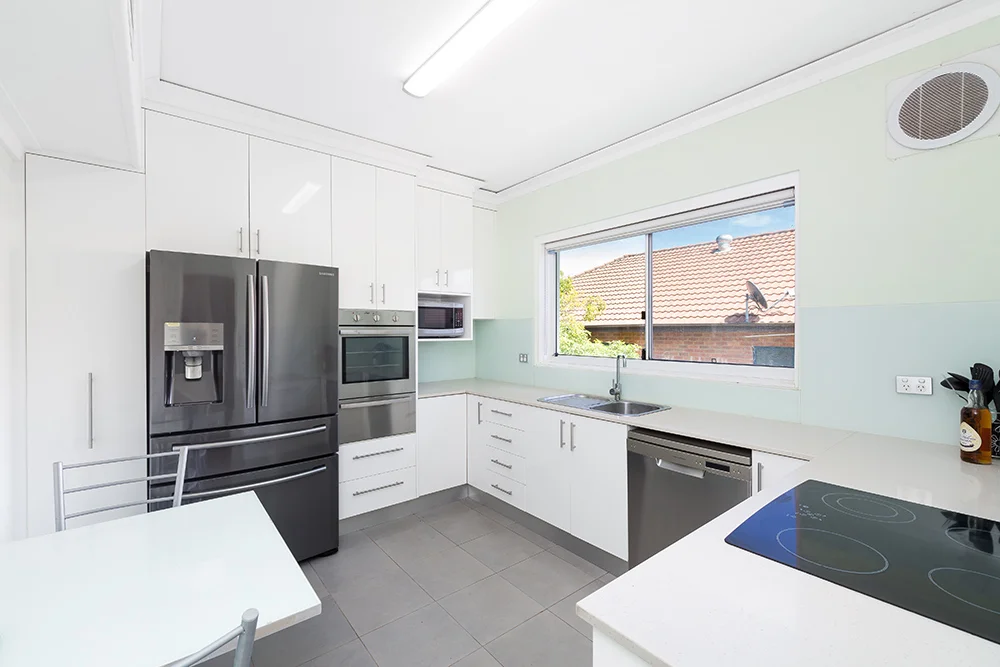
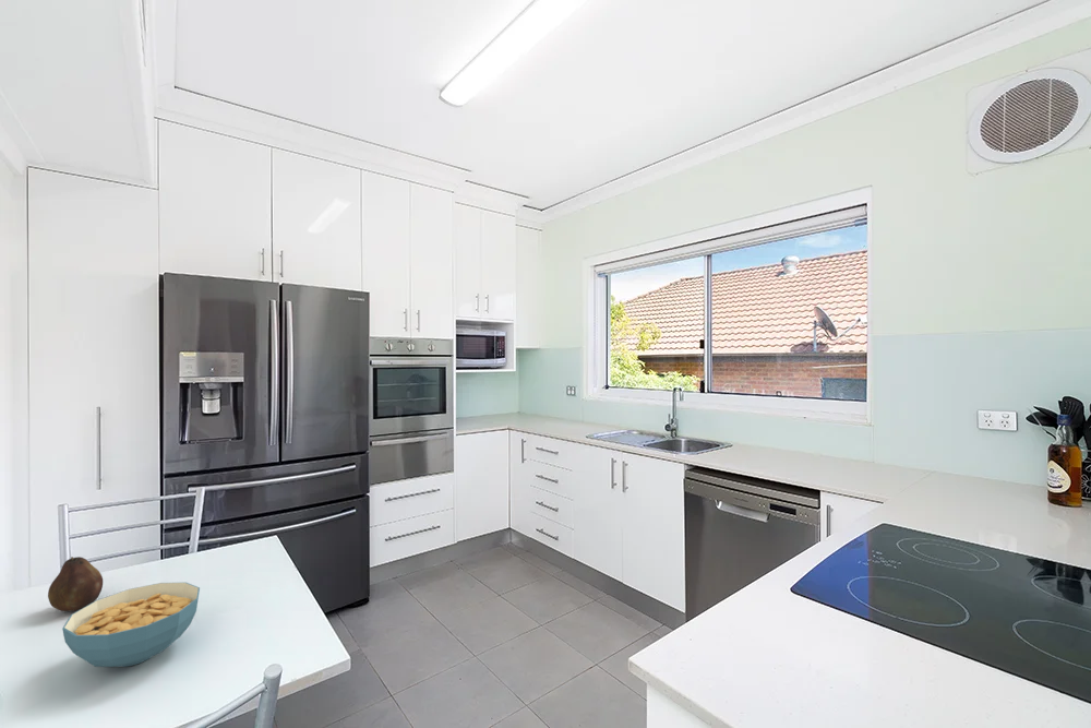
+ cereal bowl (136, 631)
+ fruit (76, 582)
